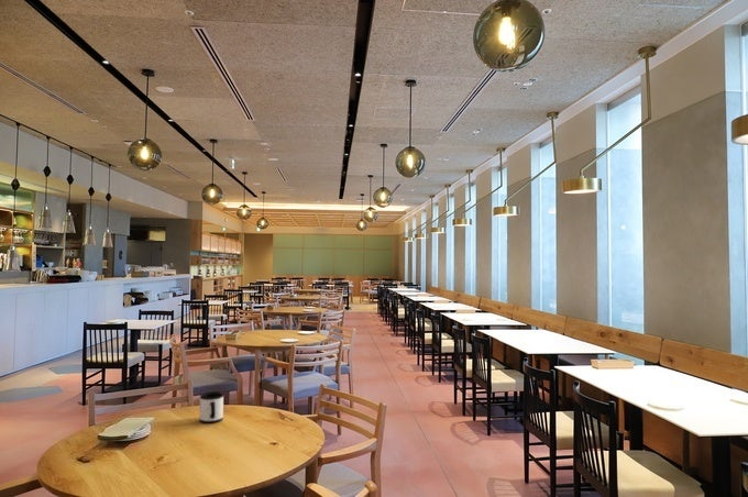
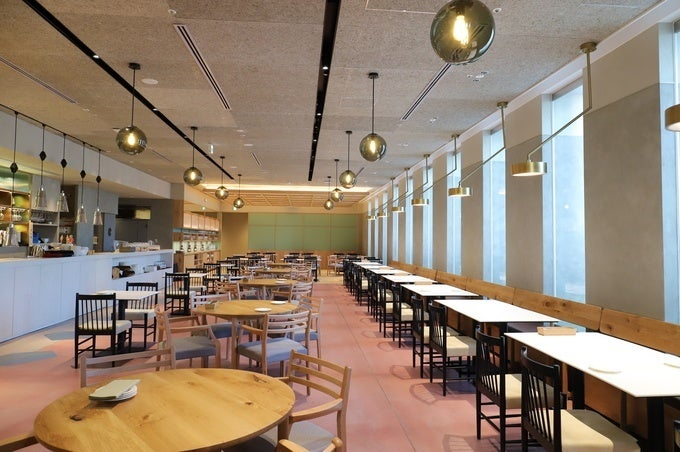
- mug (211, 408)
